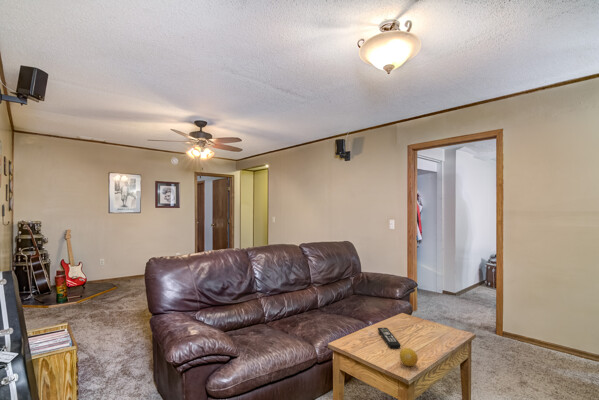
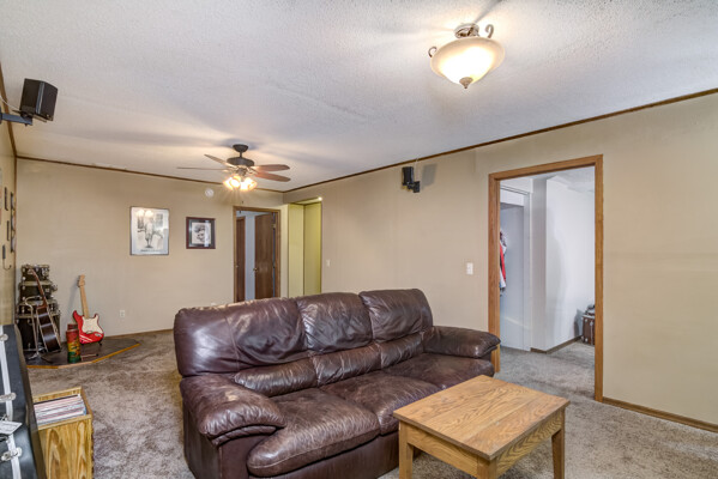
- fruit (408, 356)
- remote control (388, 337)
